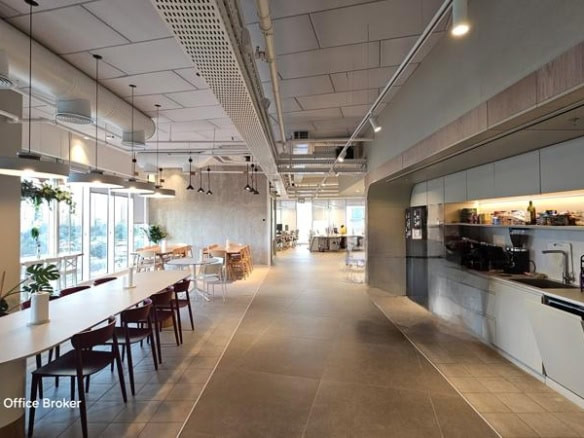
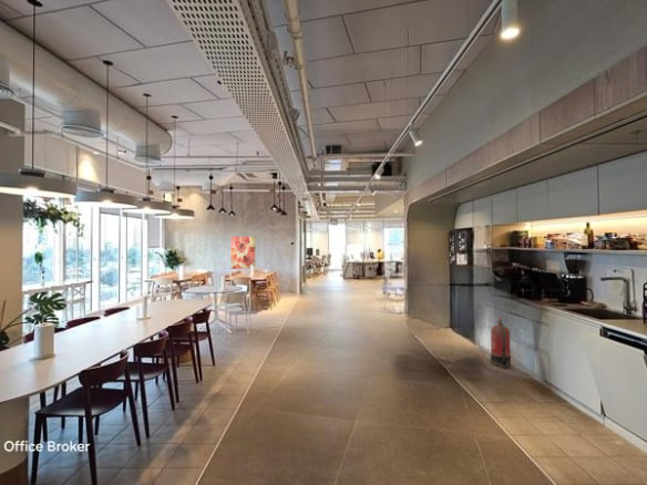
+ fire extinguisher (502, 341)
+ wall art (243, 252)
